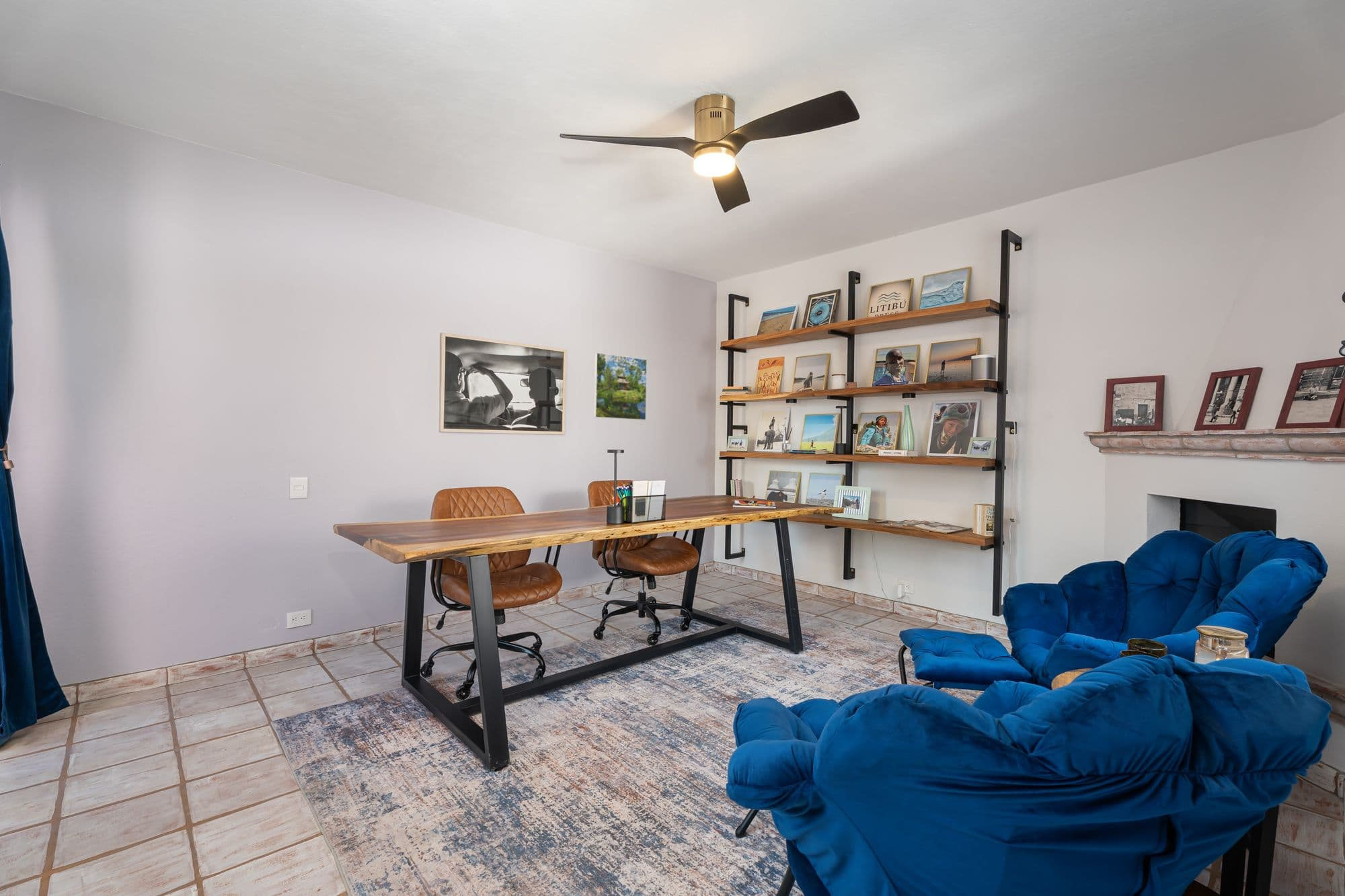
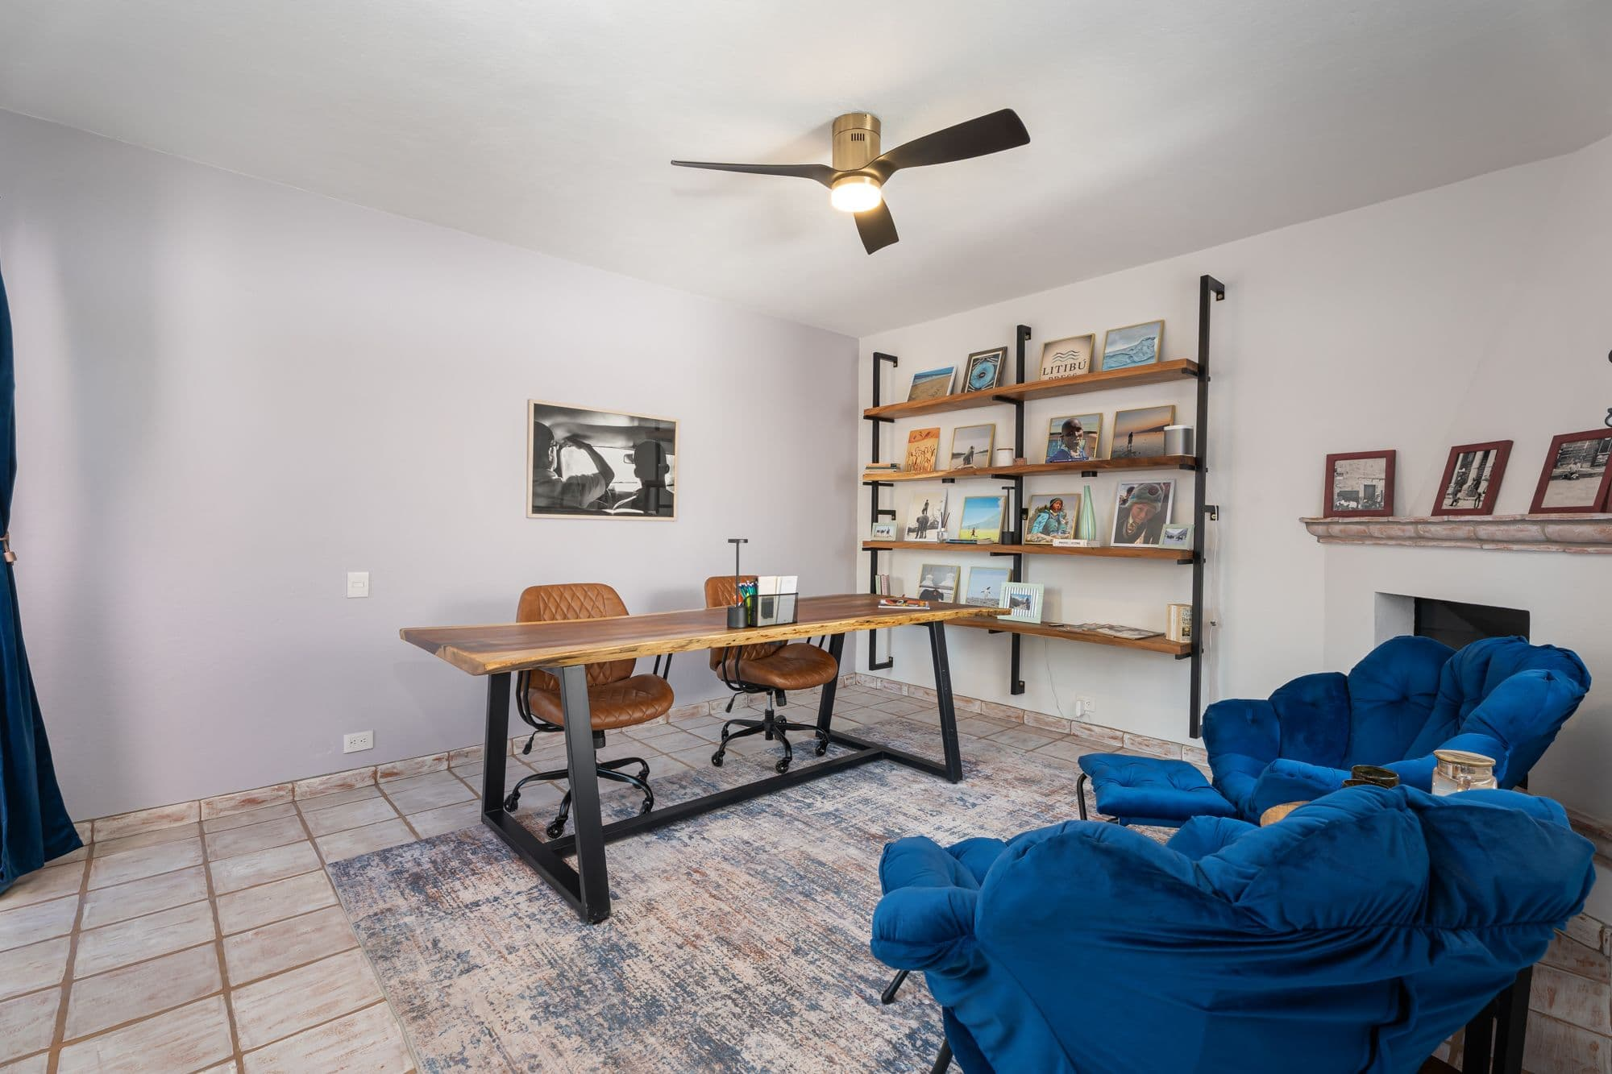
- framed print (621, 387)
